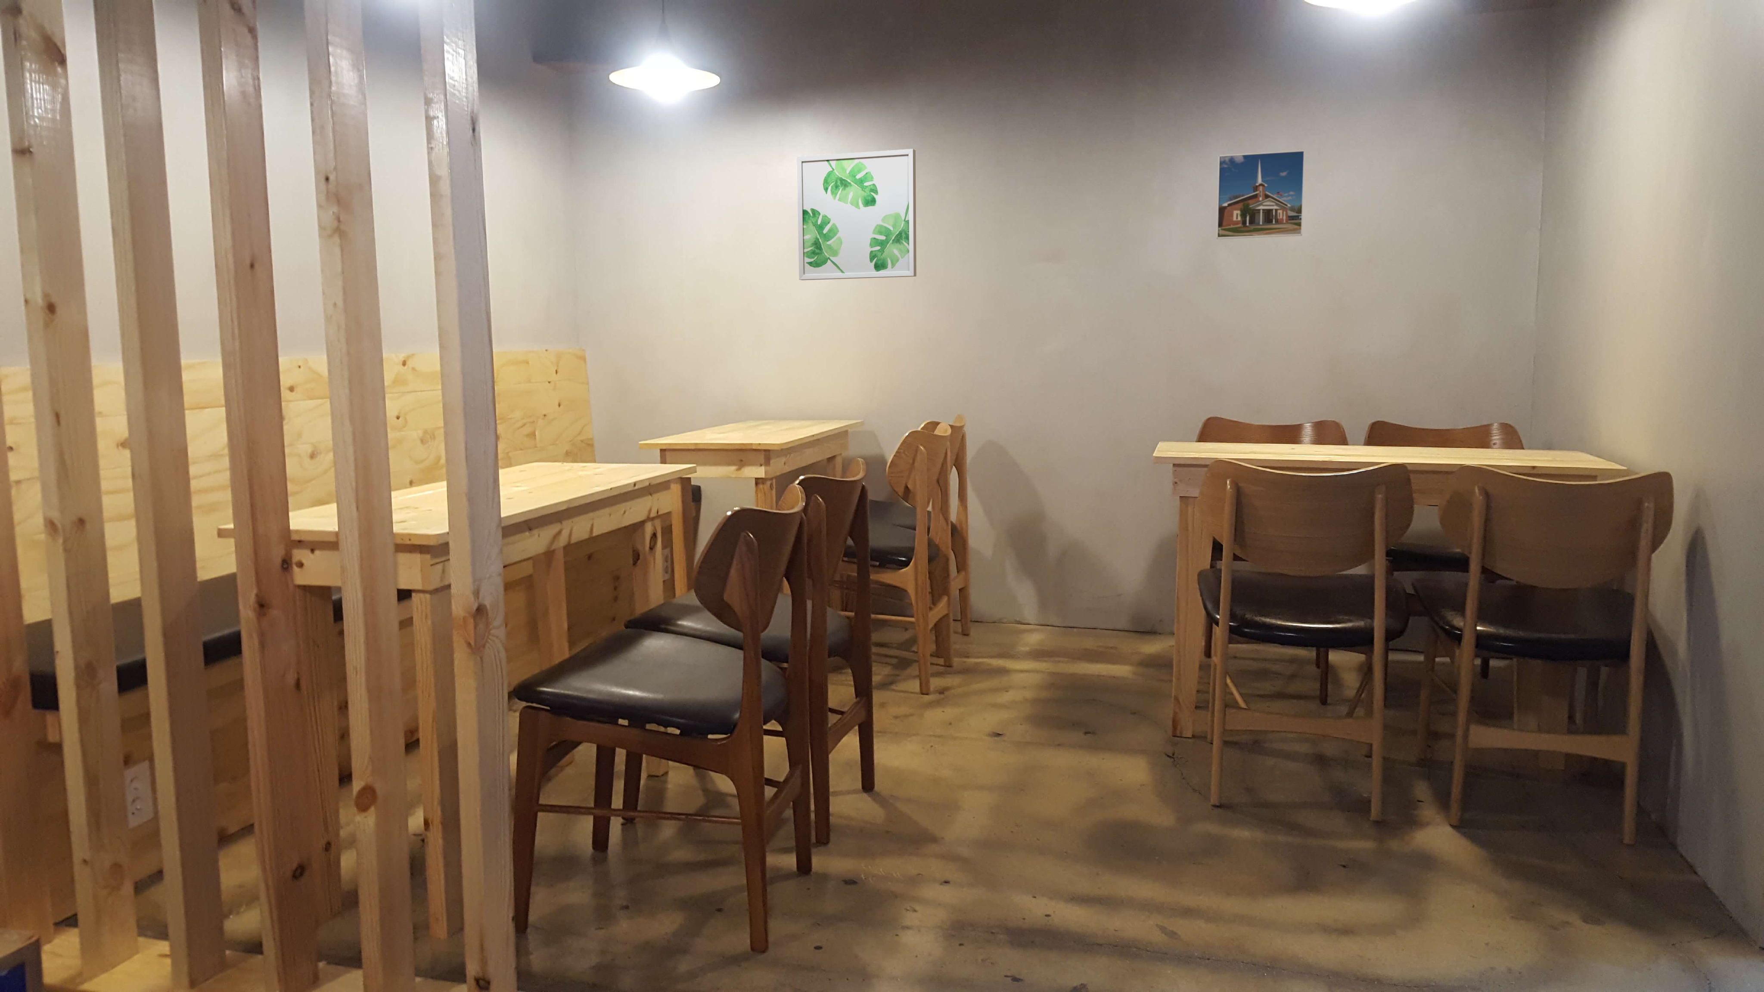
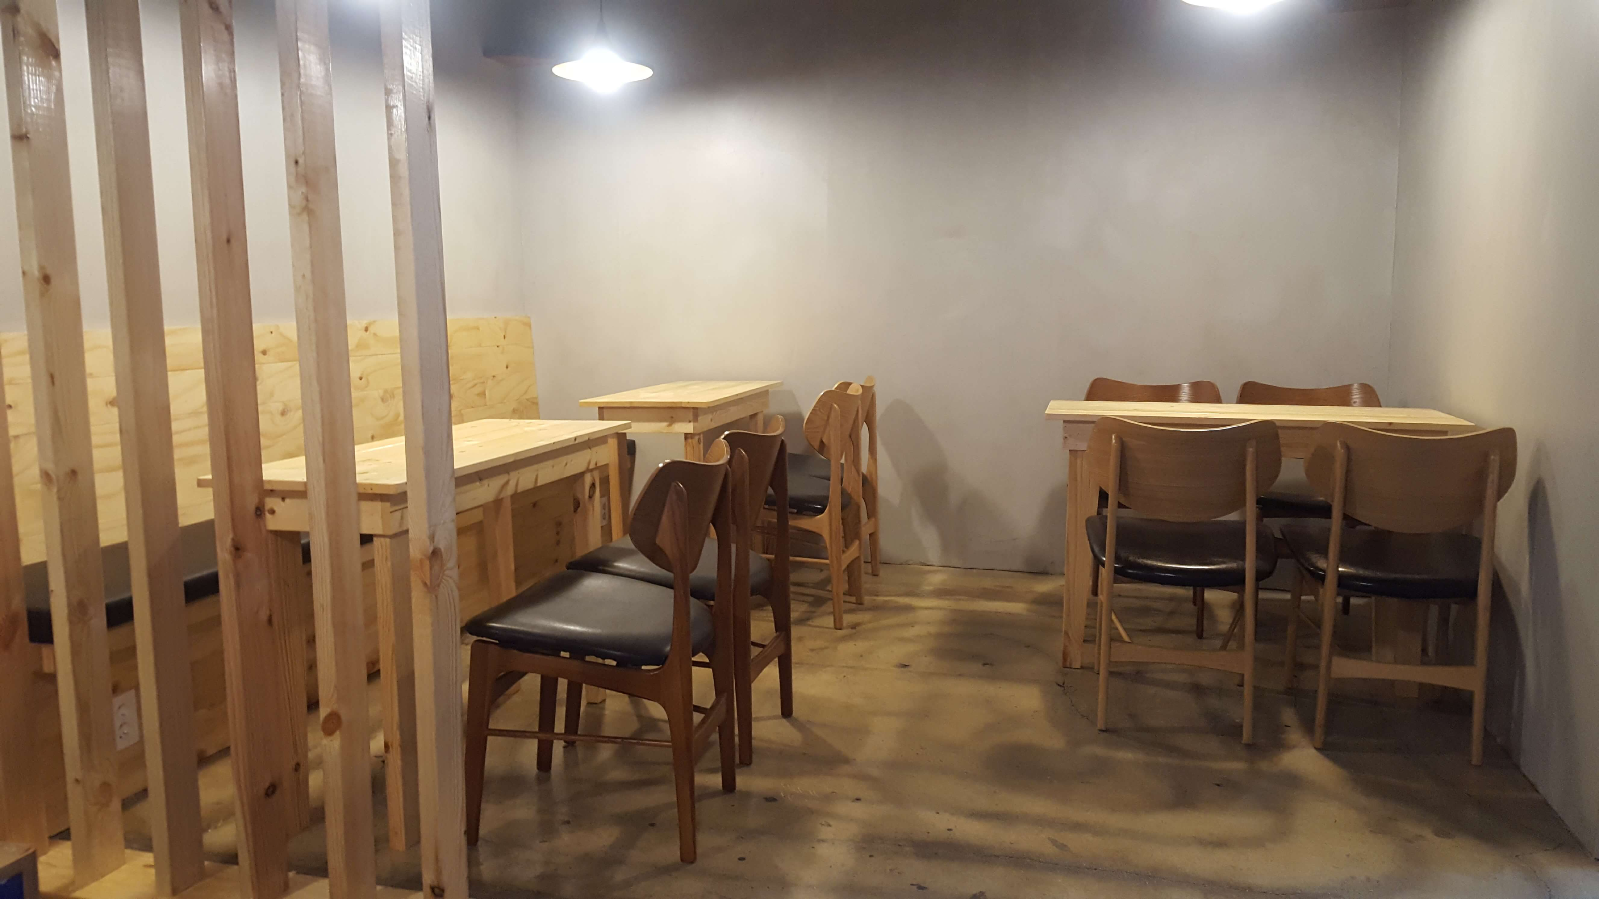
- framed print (1260, 195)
- wall art (857, 216)
